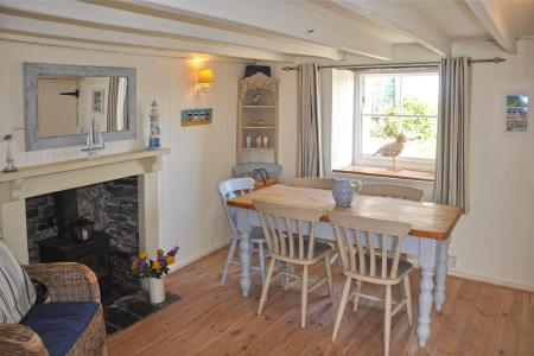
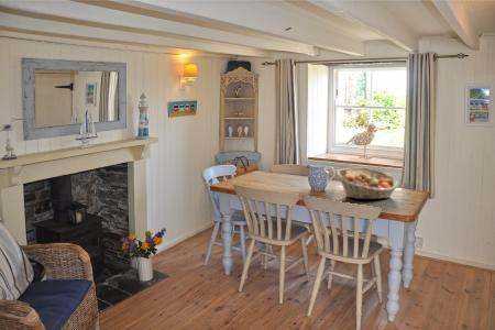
+ fruit basket (366, 183)
